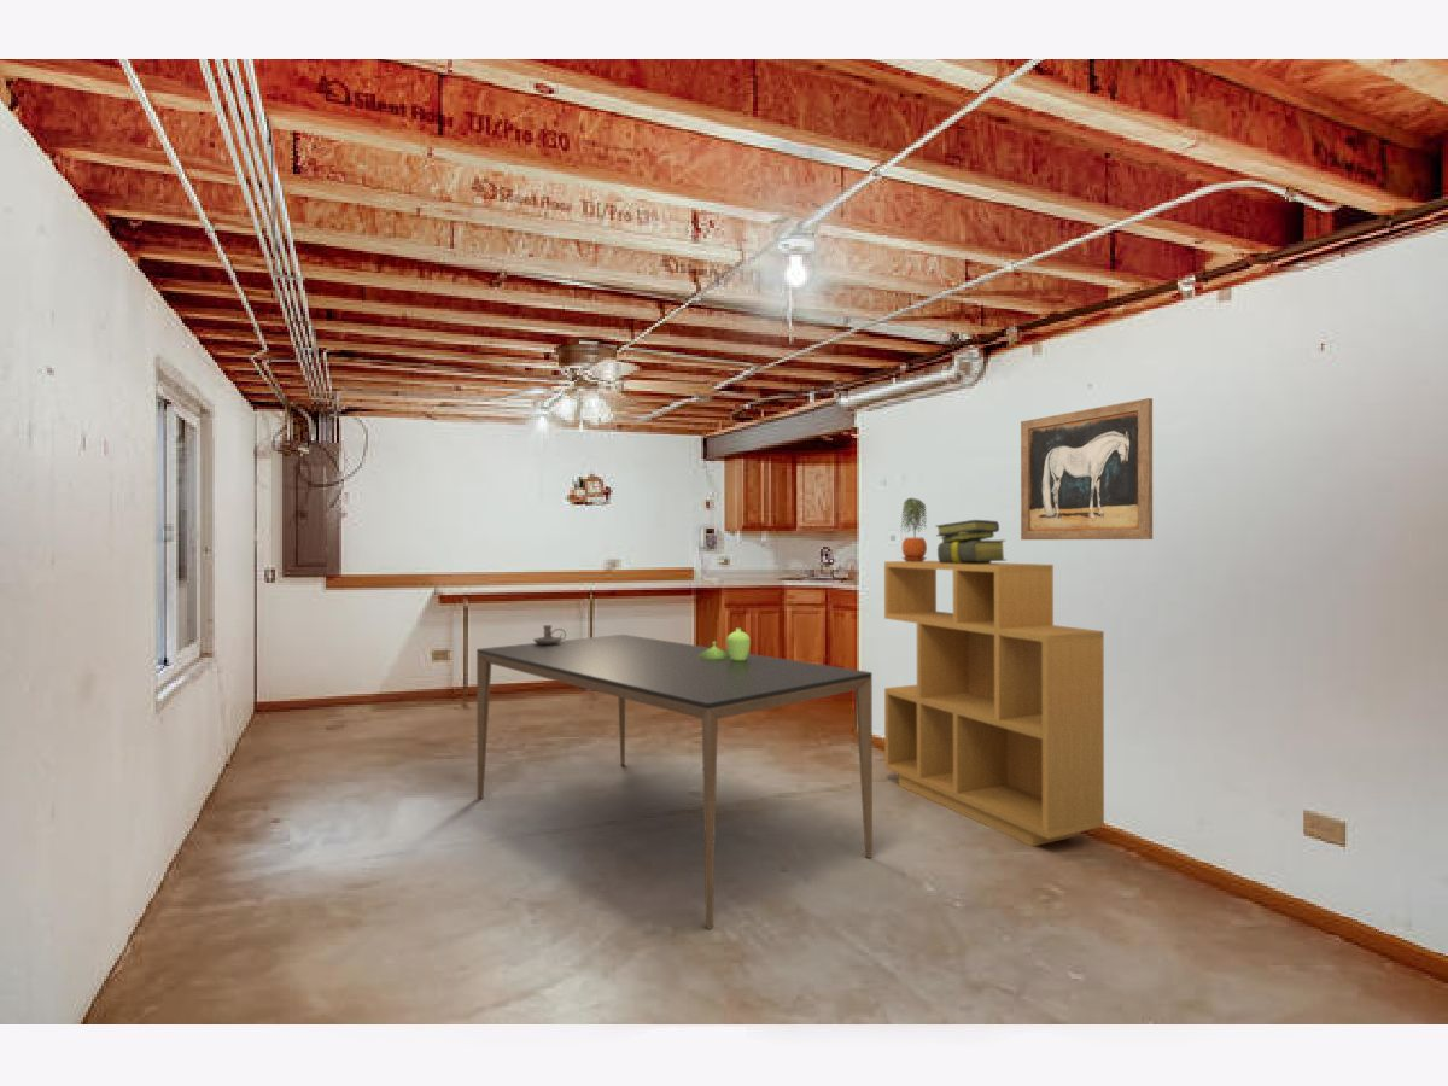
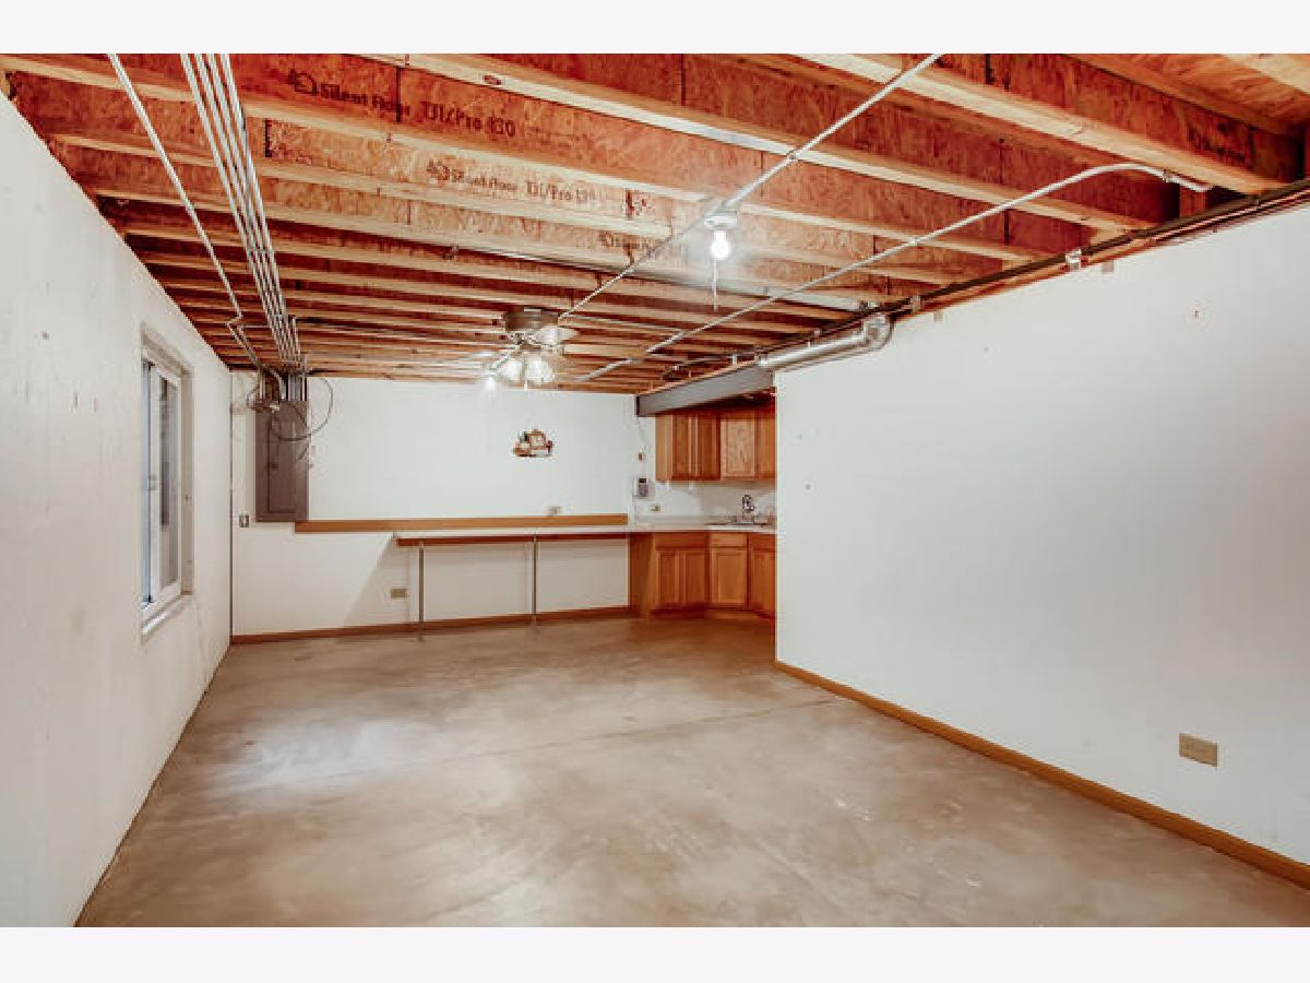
- dining table (624, 741)
- wall art (1080, 474)
- candle holder (550, 634)
- shelving unit (981, 685)
- vase (726, 642)
- potted plant (912, 527)
- stack of books (968, 541)
